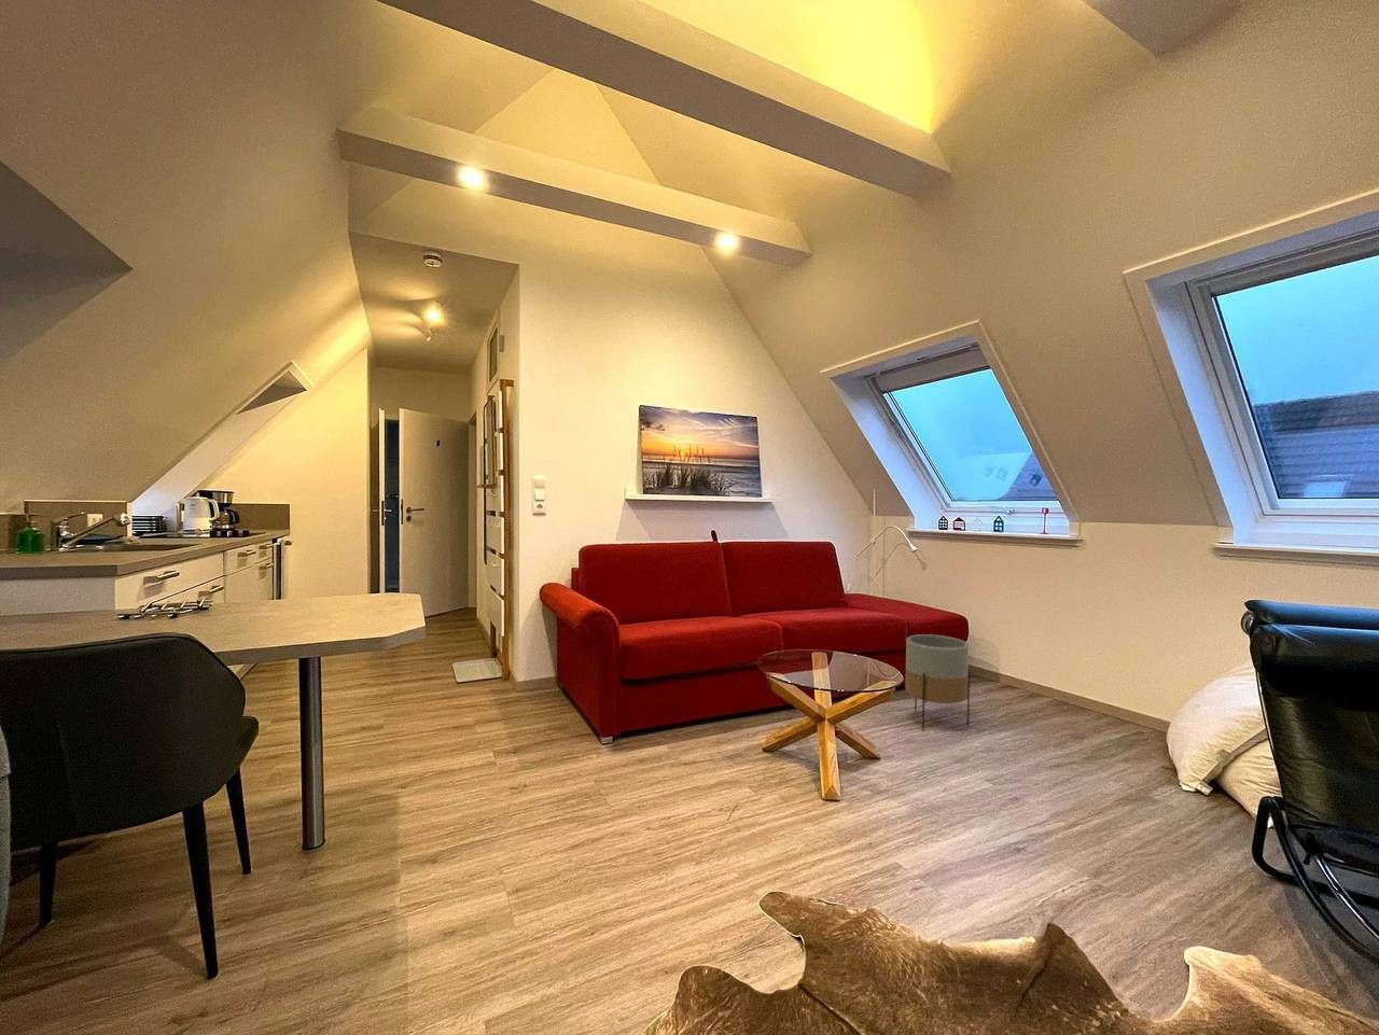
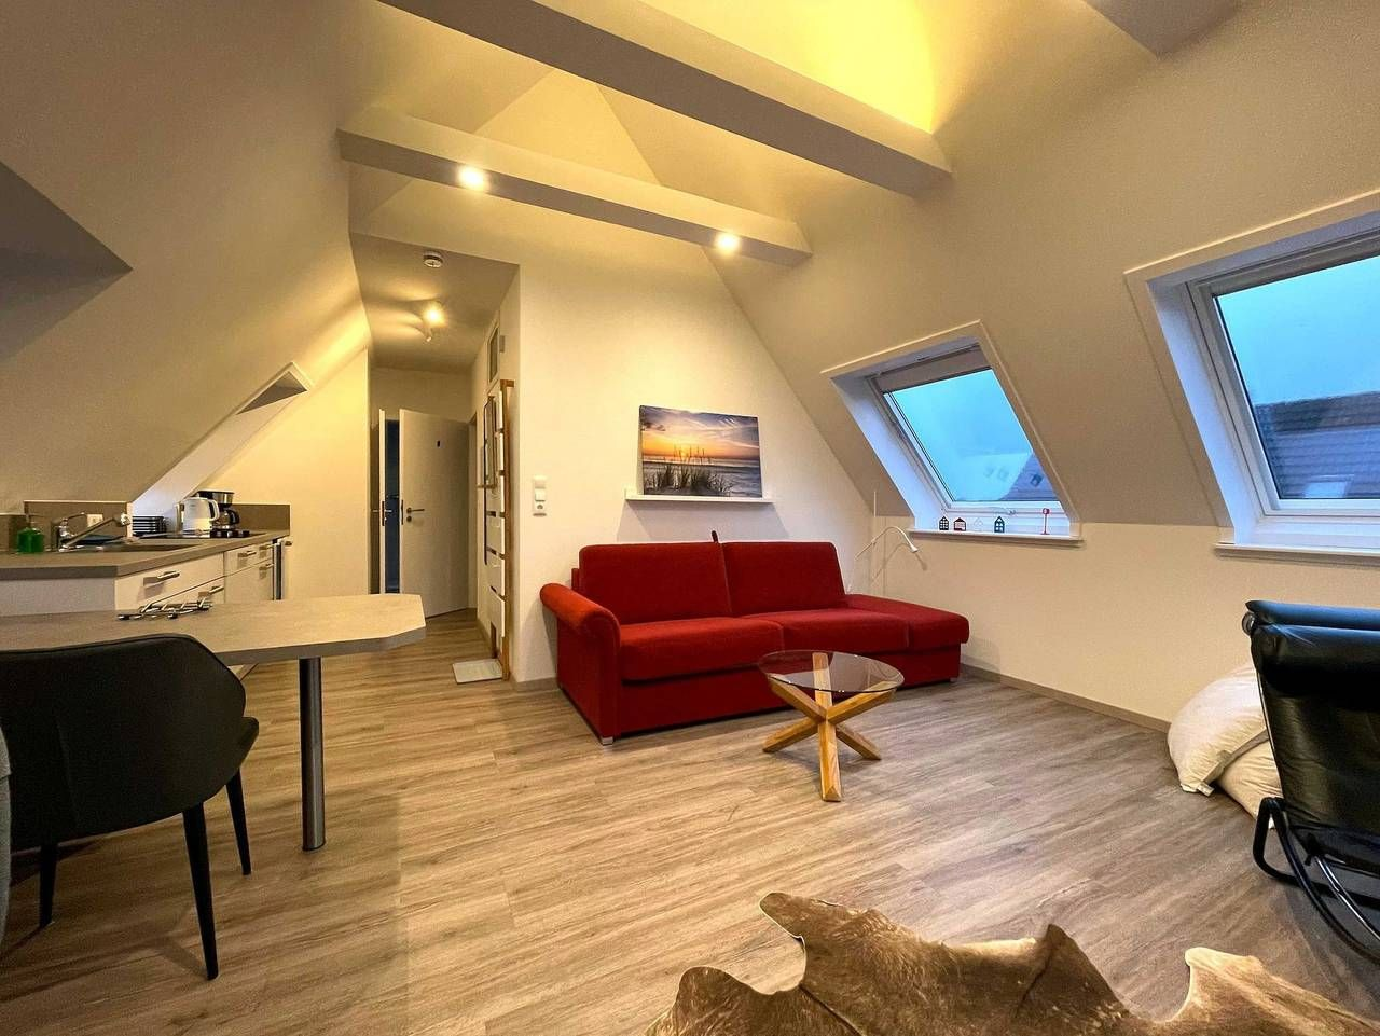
- planter (936, 682)
